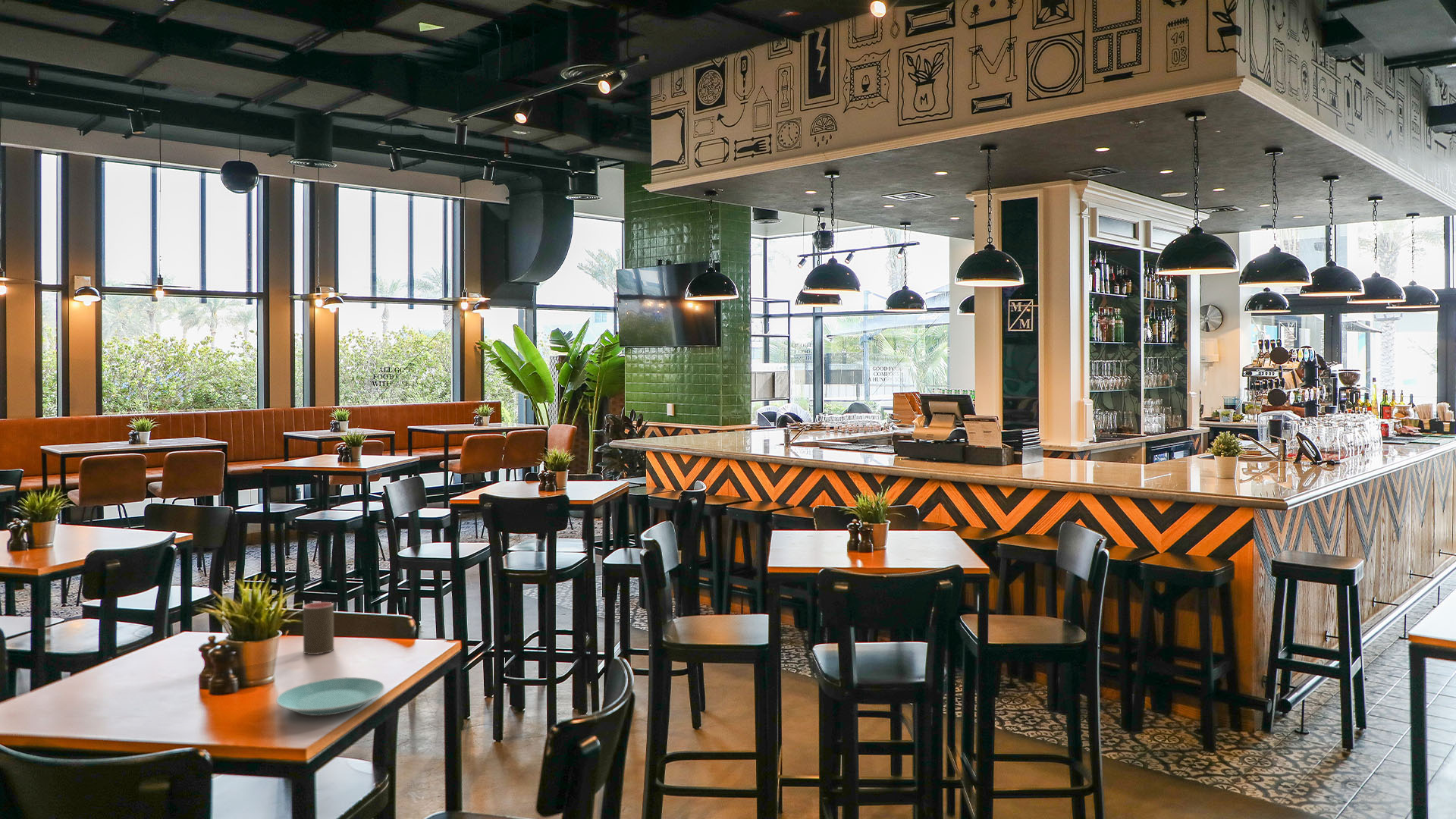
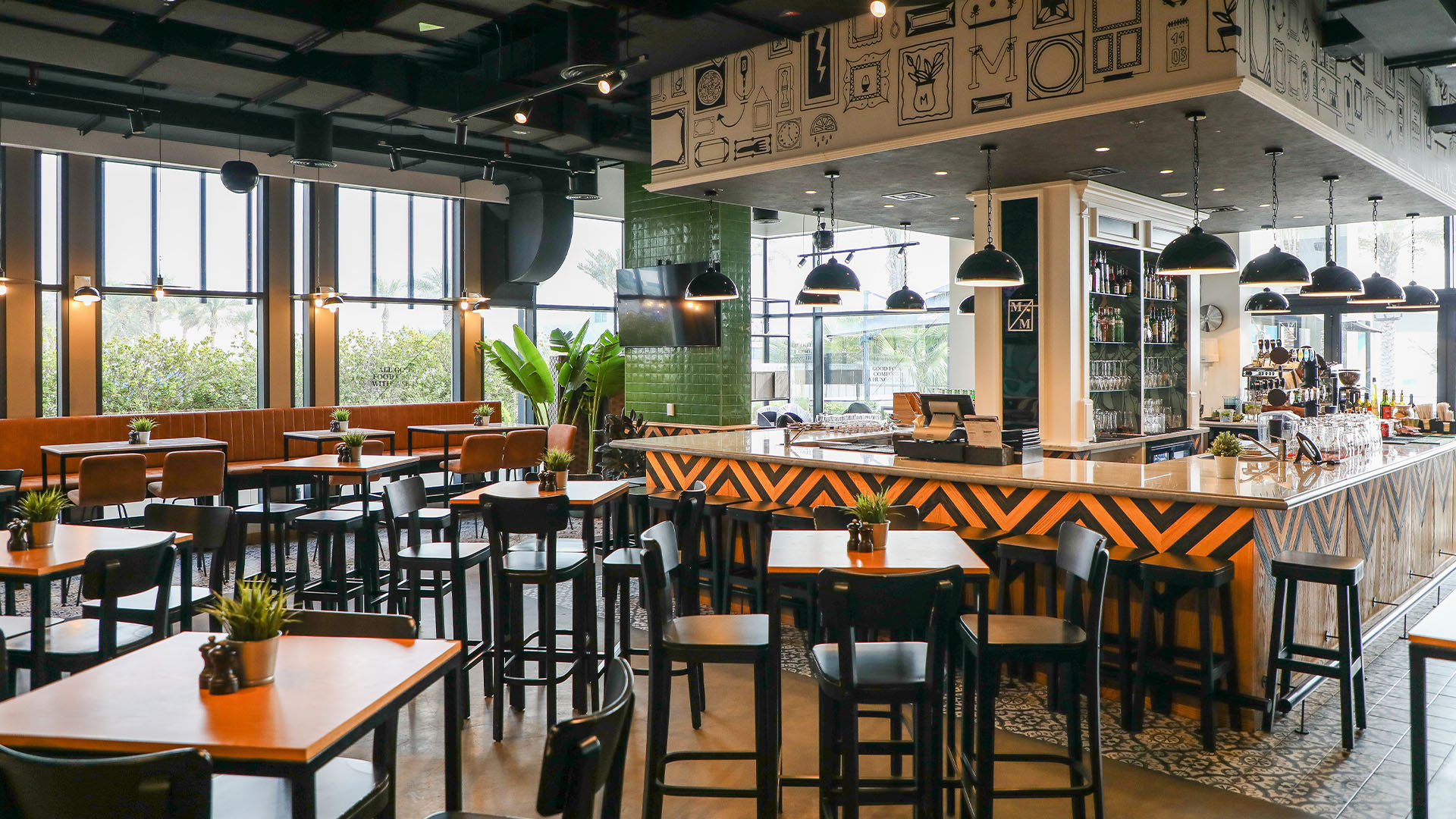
- plate (331, 698)
- cup (318, 628)
